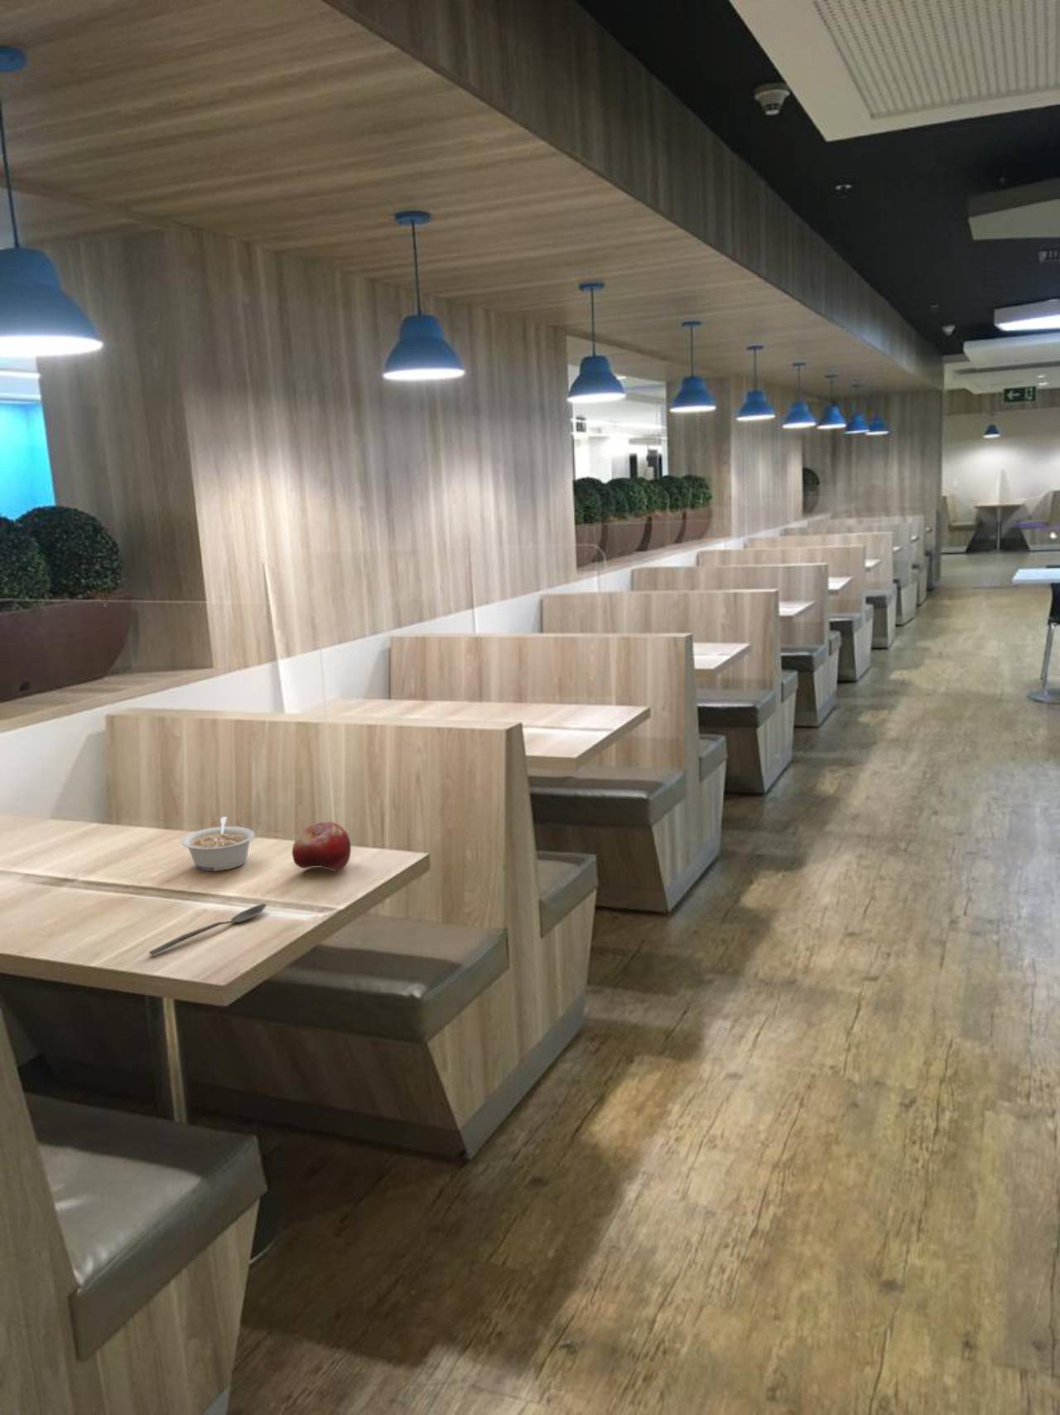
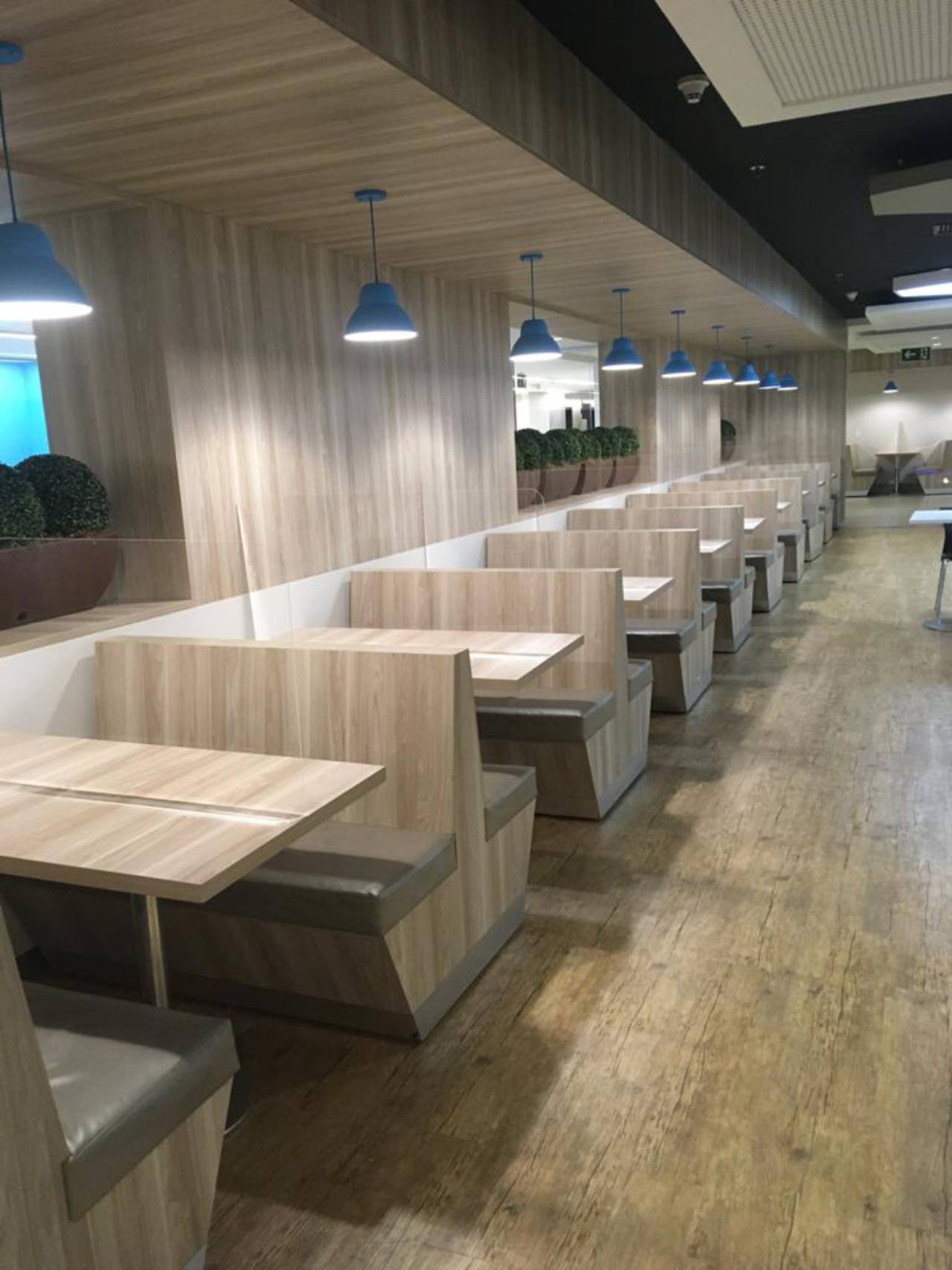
- spoon (209, 928)
- legume (218, 847)
- fruit (323, 847)
